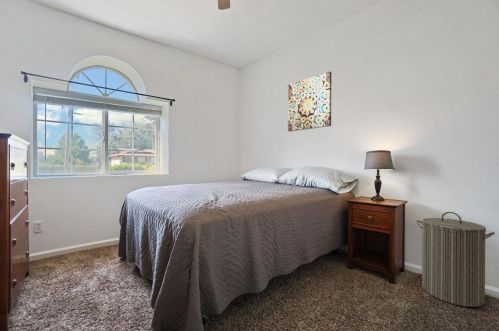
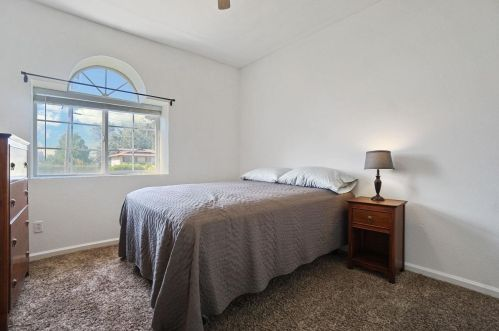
- wall art (308, 103)
- laundry hamper (451, 252)
